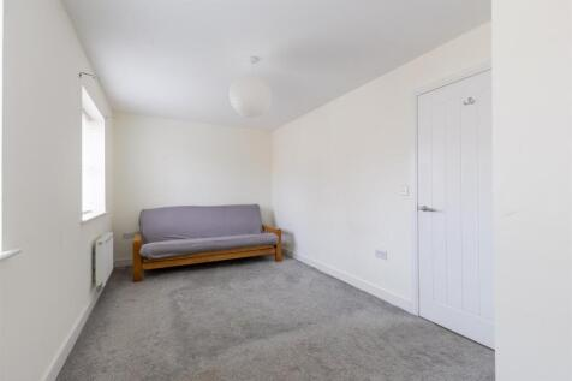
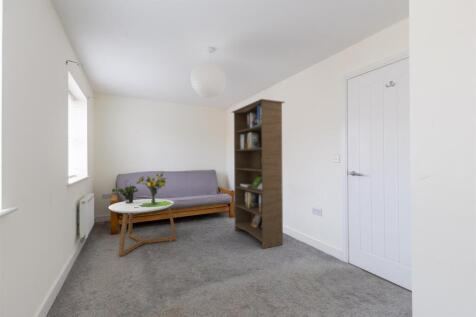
+ coffee table (132, 223)
+ bookcase (256, 172)
+ potted plant (125, 191)
+ bouquet (151, 188)
